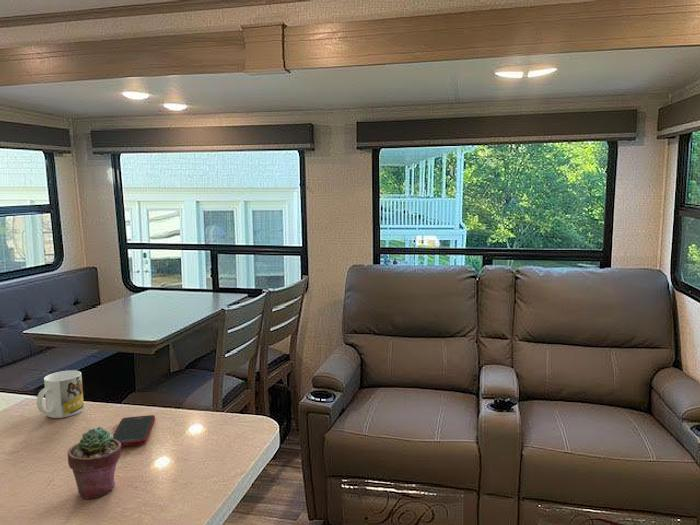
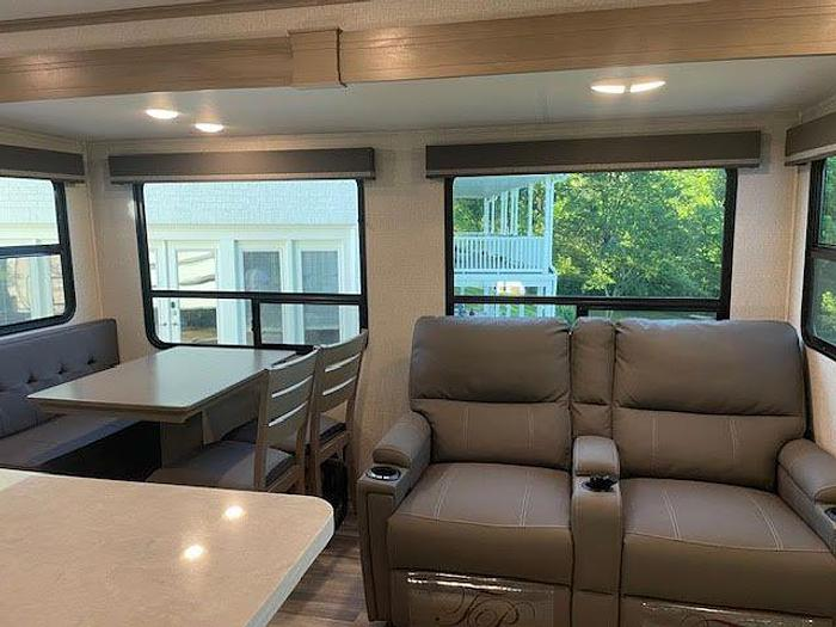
- cell phone (133, 430)
- potted succulent (95, 459)
- mug (57, 396)
